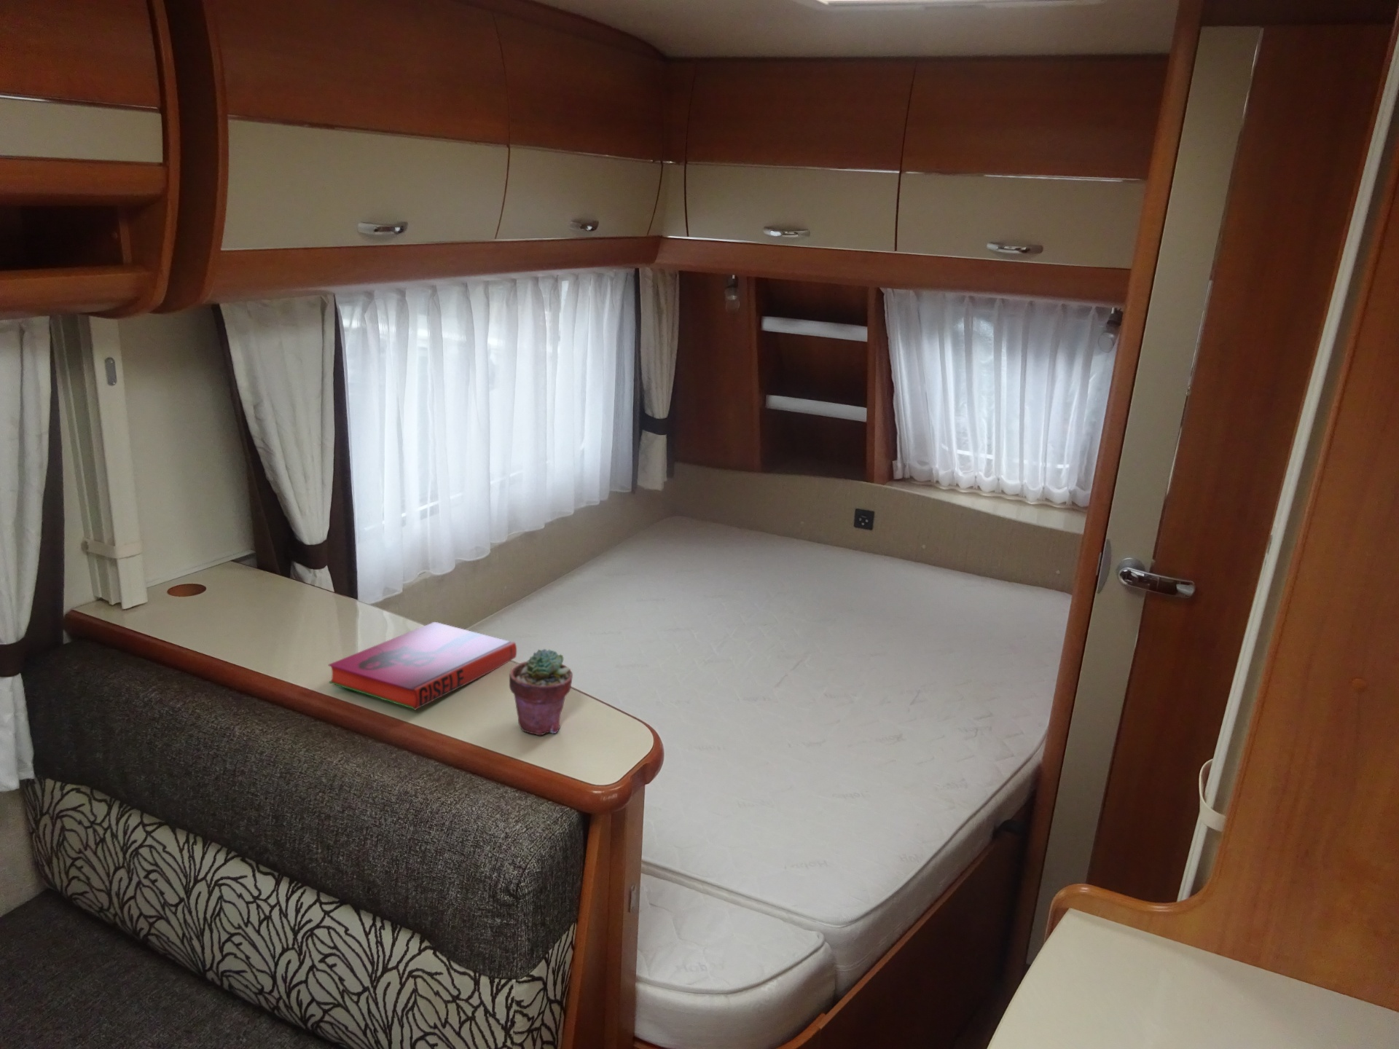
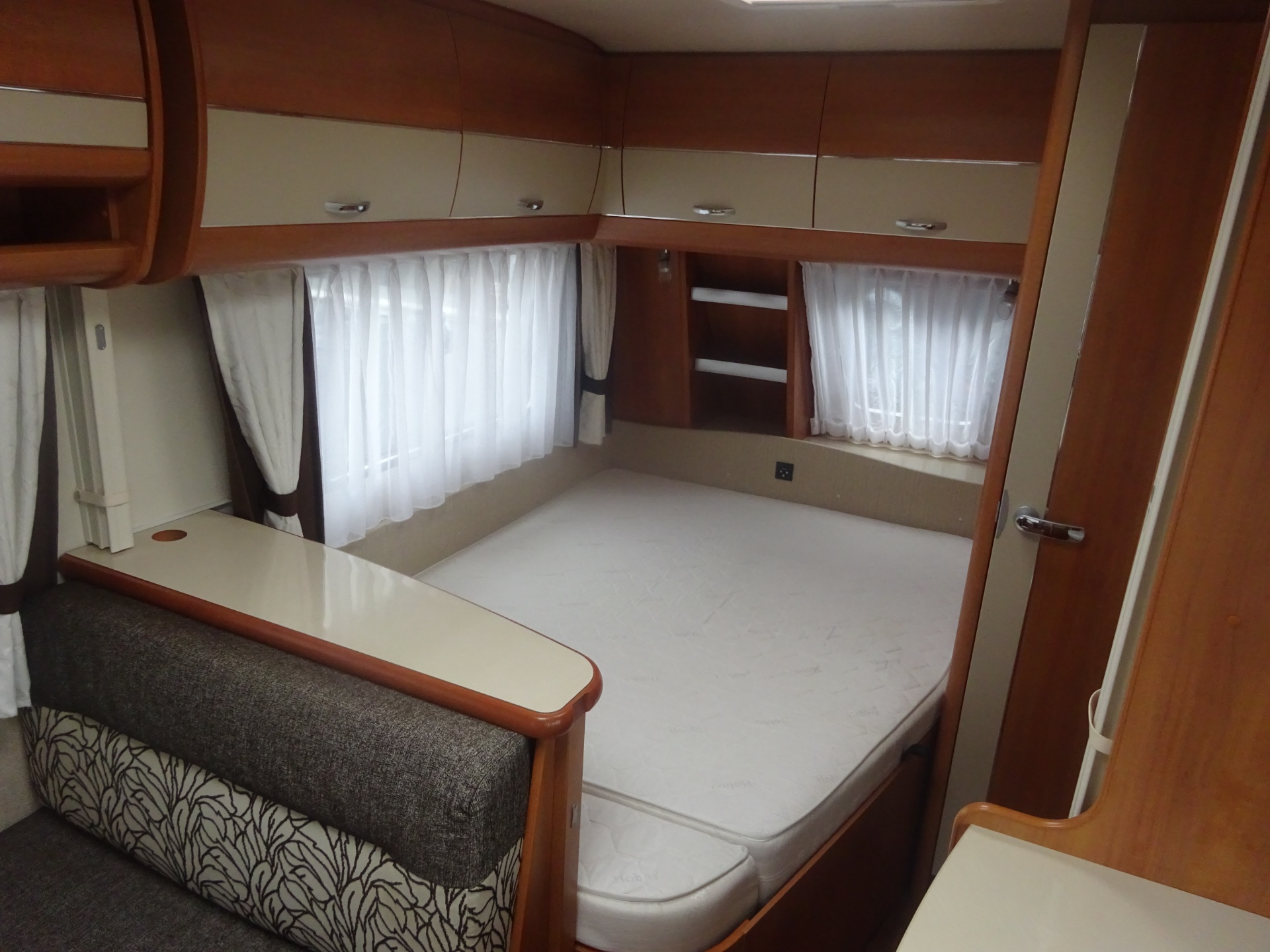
- hardback book (426, 662)
- potted succulent (541, 688)
